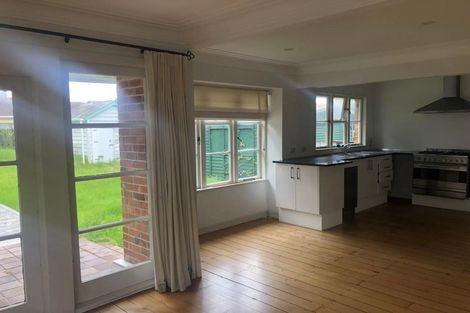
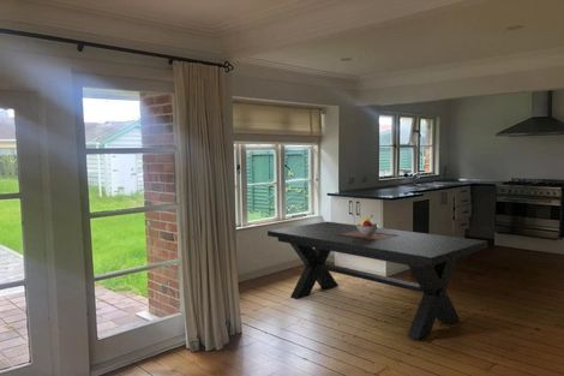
+ dining table (367, 257)
